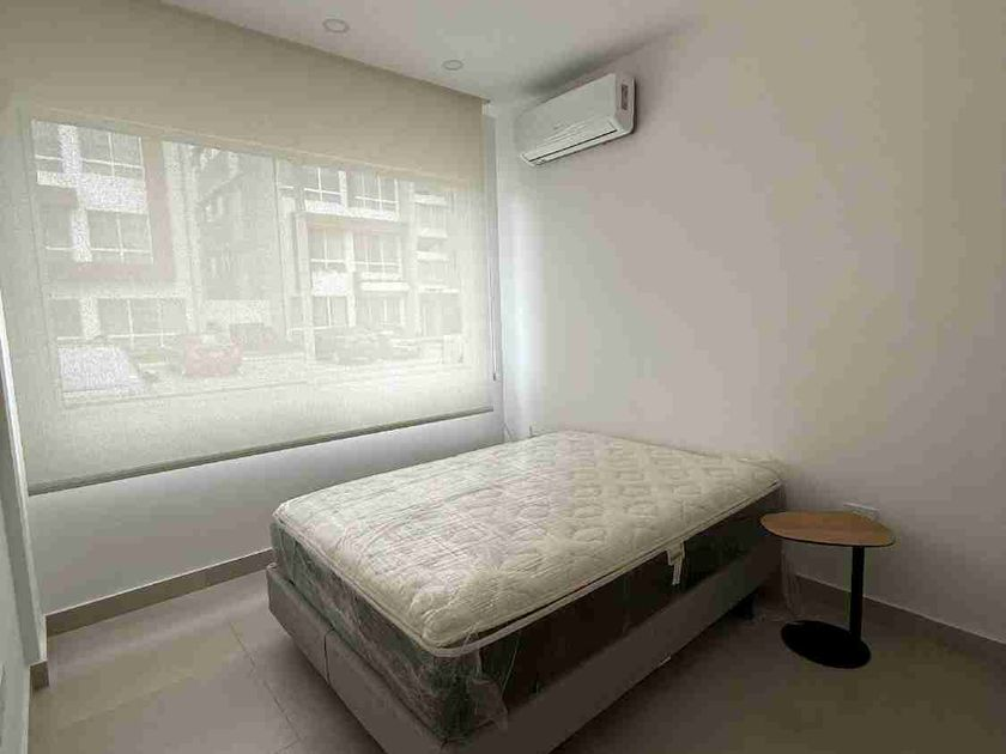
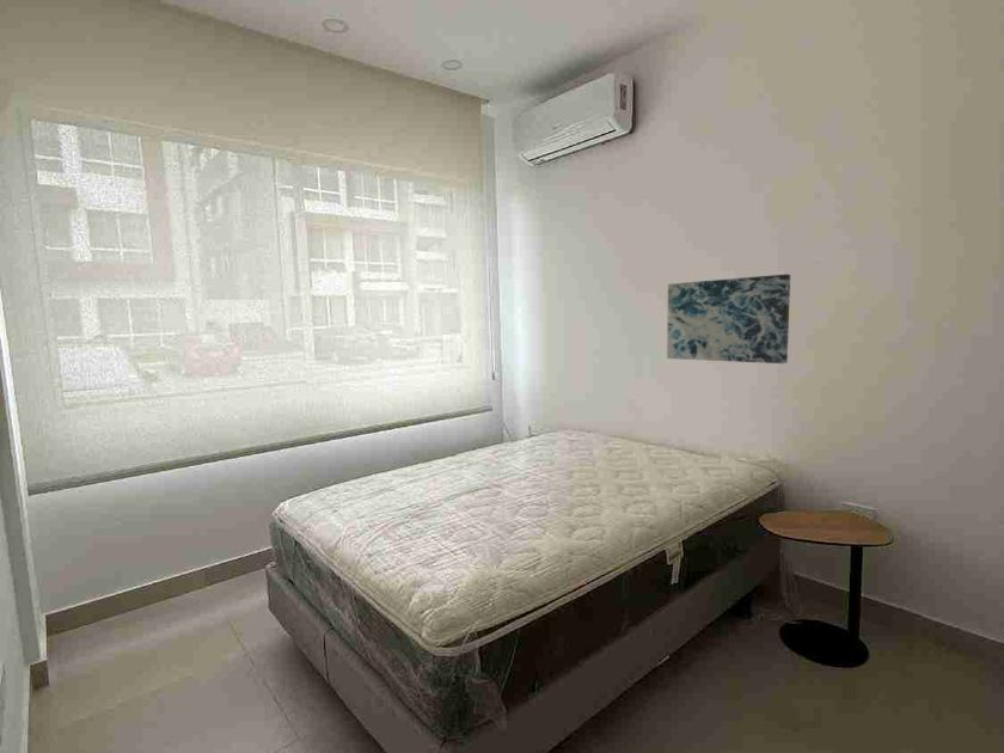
+ wall art (722, 320)
